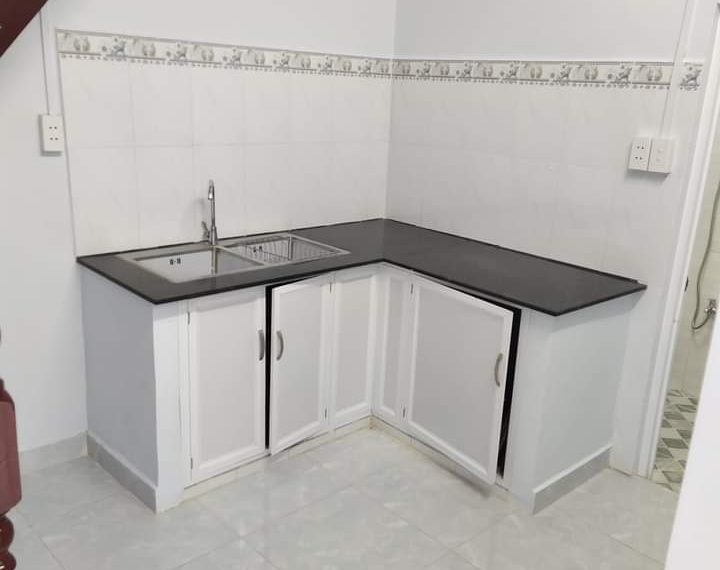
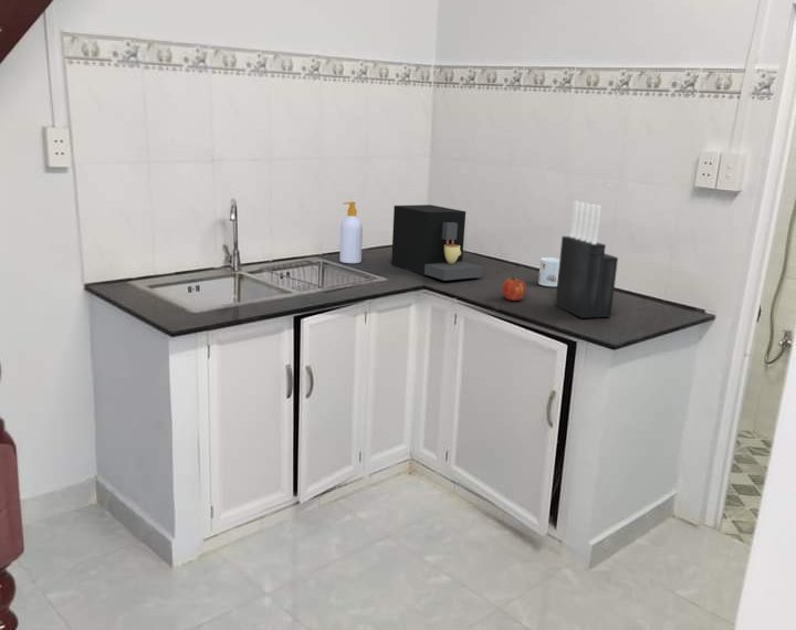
+ fruit (514, 287)
+ soap bottle (350, 232)
+ mug (555, 272)
+ coffee maker (437, 241)
+ knife block (590, 258)
